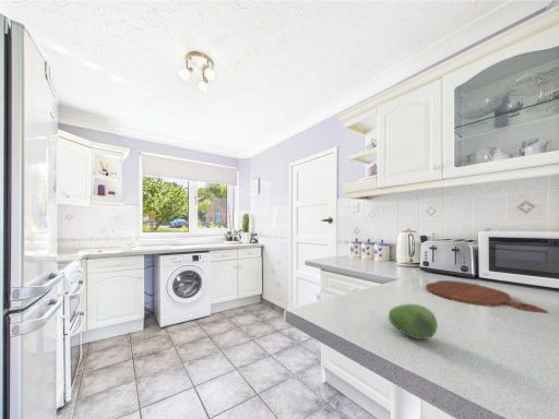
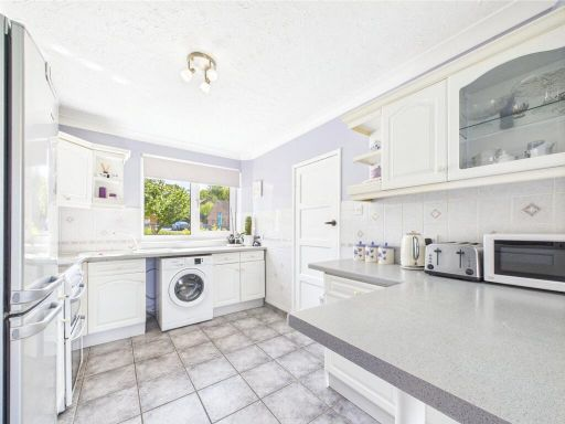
- fruit (411, 319)
- cutting board (480, 296)
